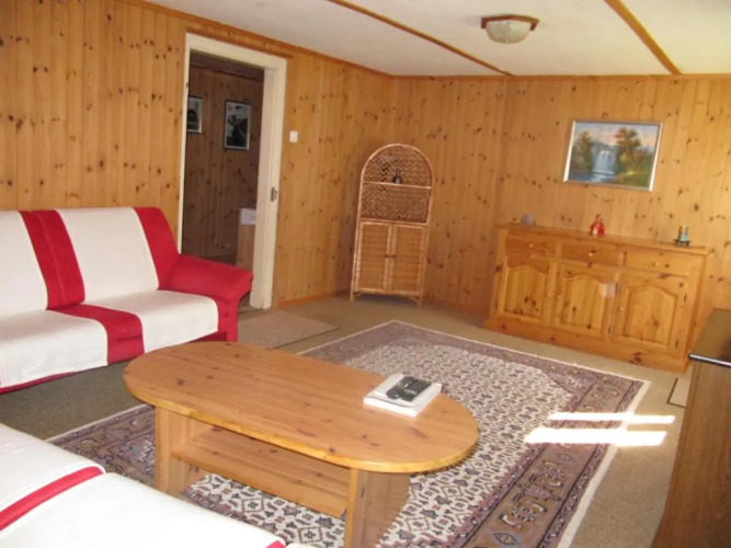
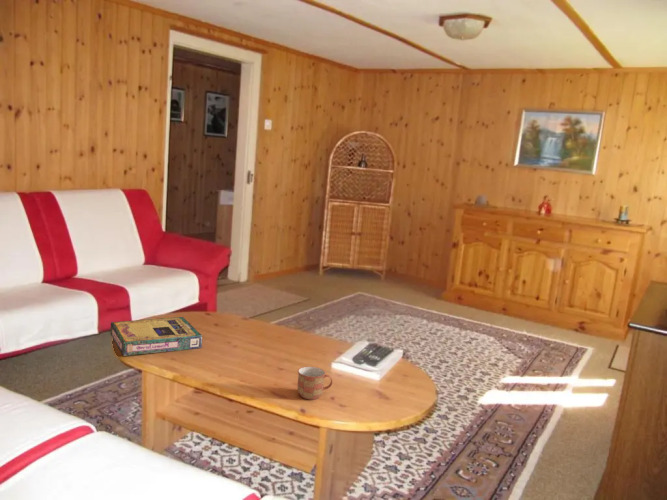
+ video game box (155, 334)
+ mug (314, 383)
